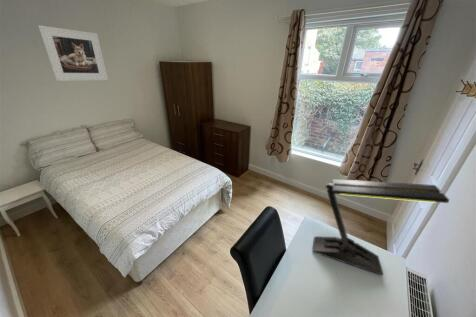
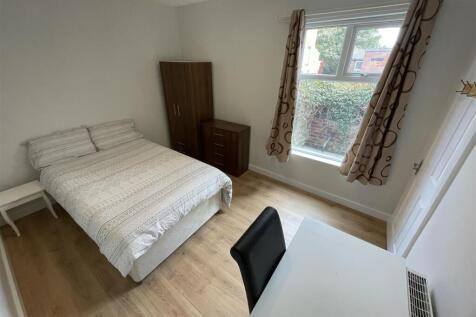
- desk lamp (345, 229)
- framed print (77, 56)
